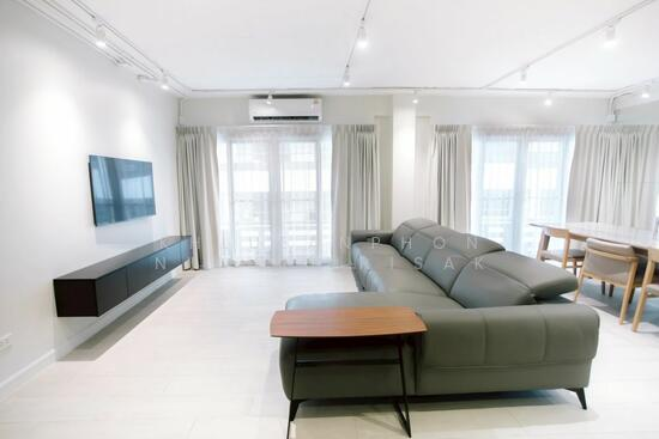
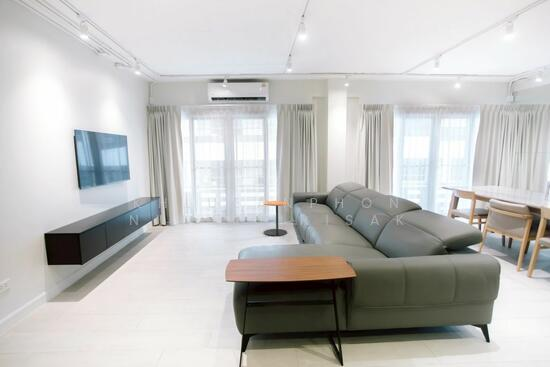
+ side table (276, 217)
